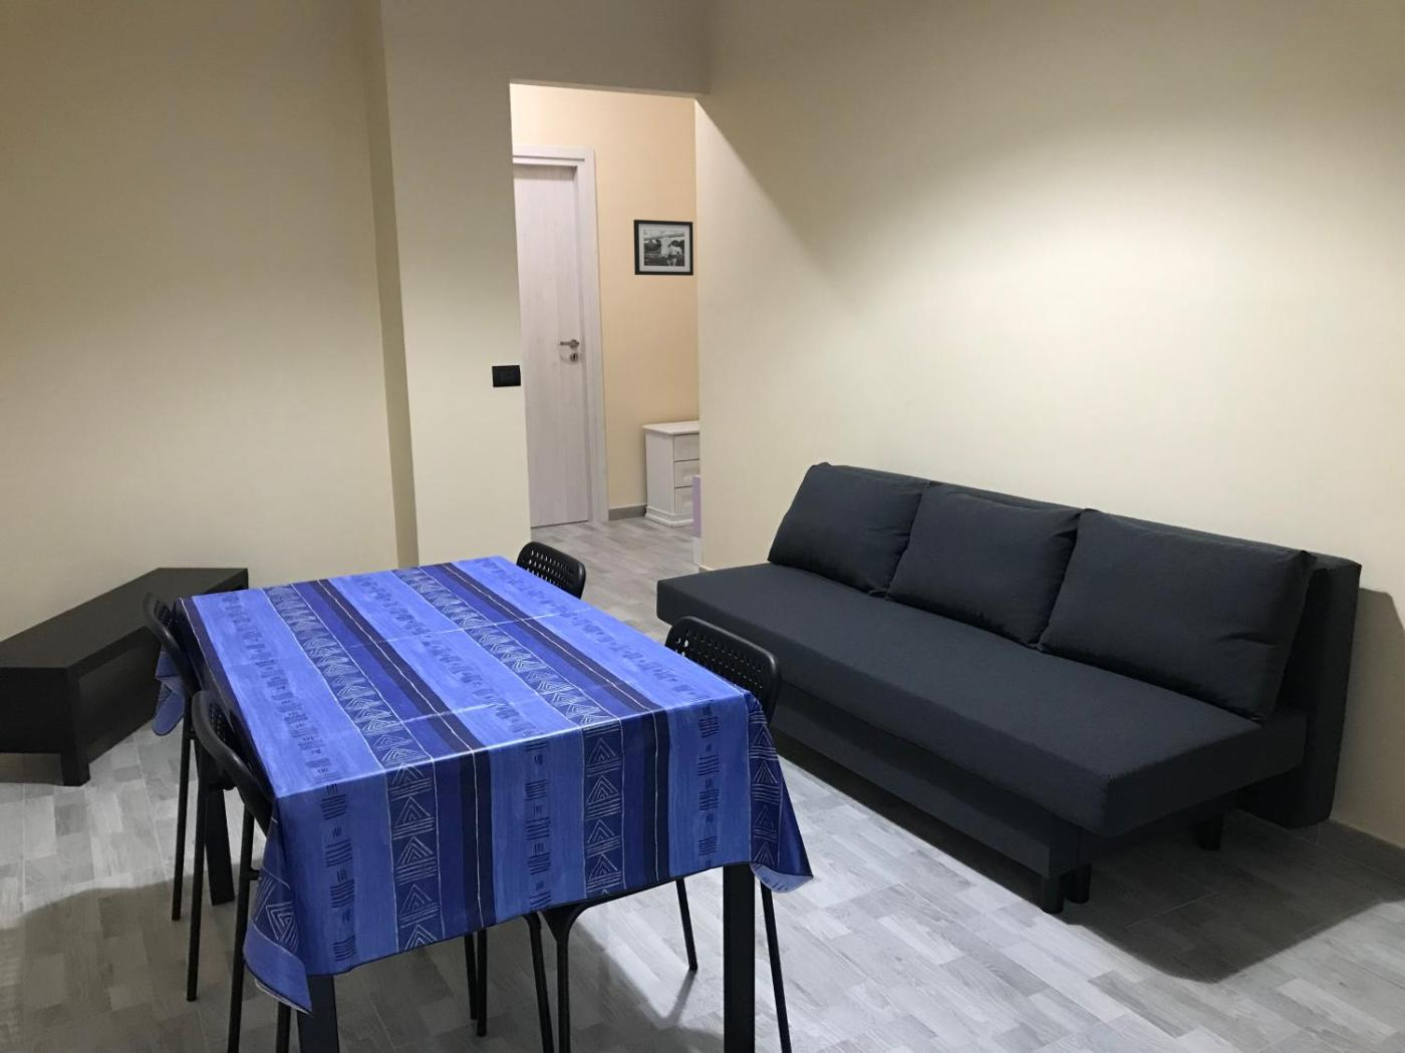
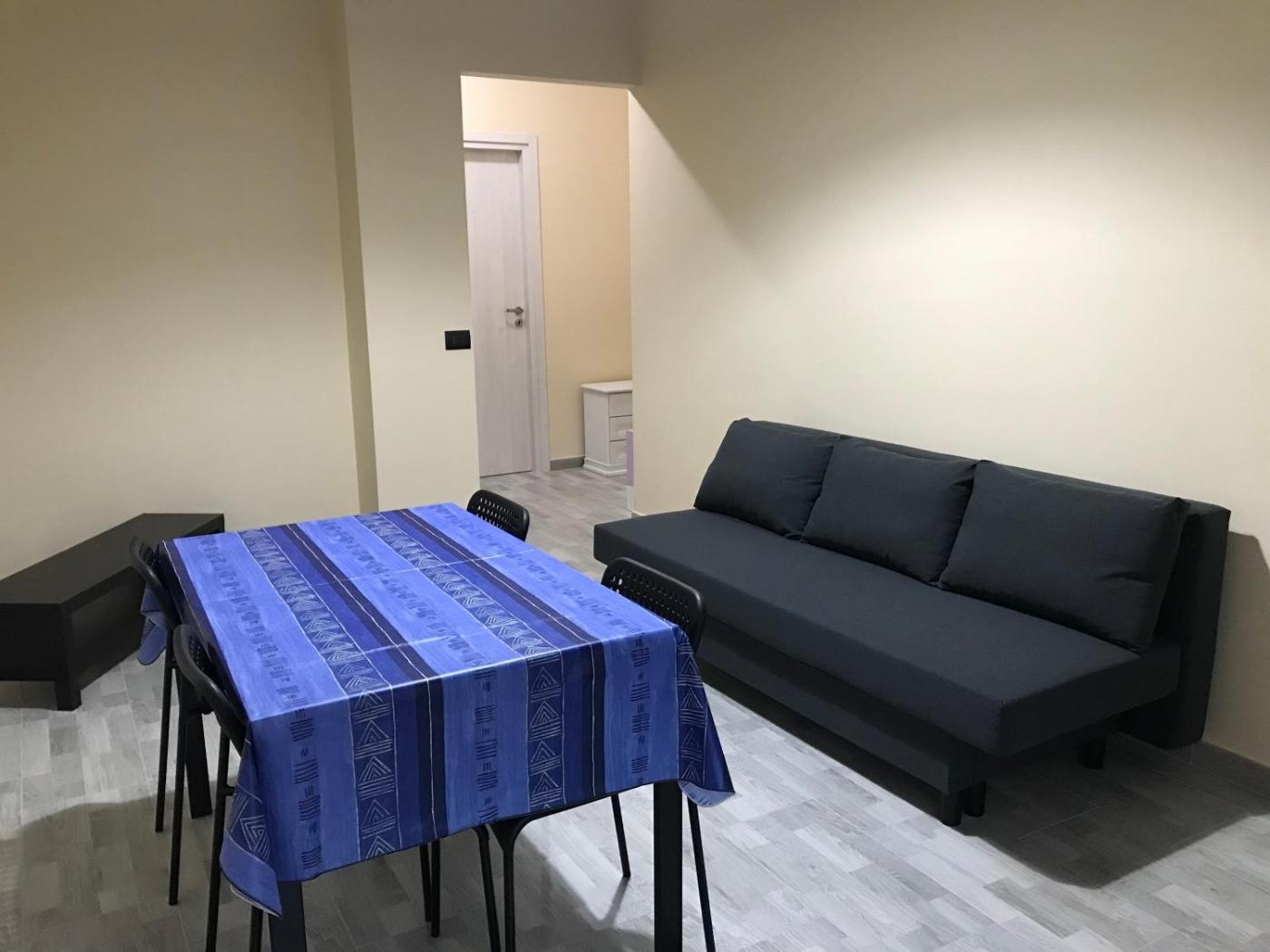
- picture frame (664, 248)
